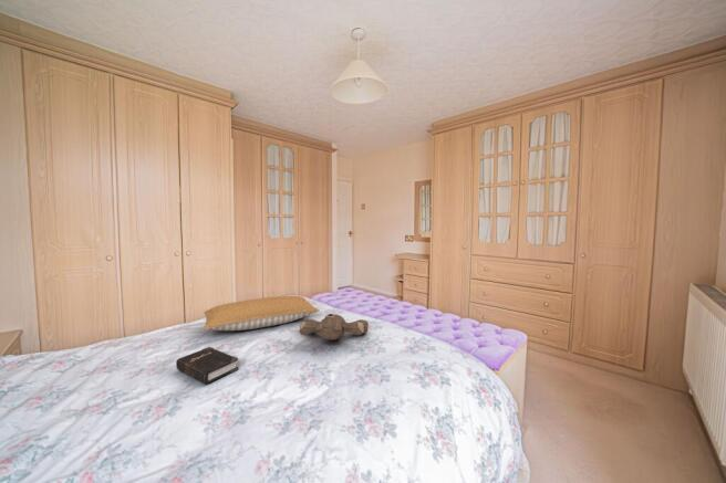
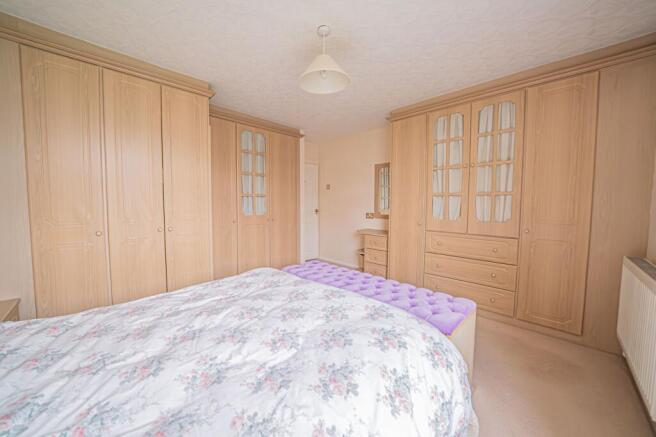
- stuffed bear (332, 324)
- pillow (262, 312)
- hardback book (207, 364)
